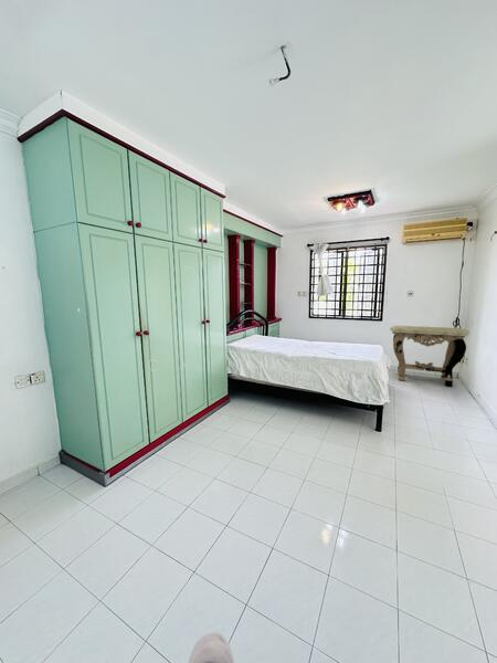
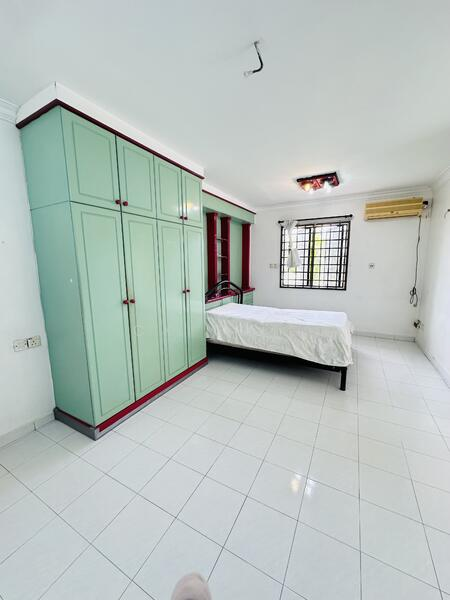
- console table (426, 346)
